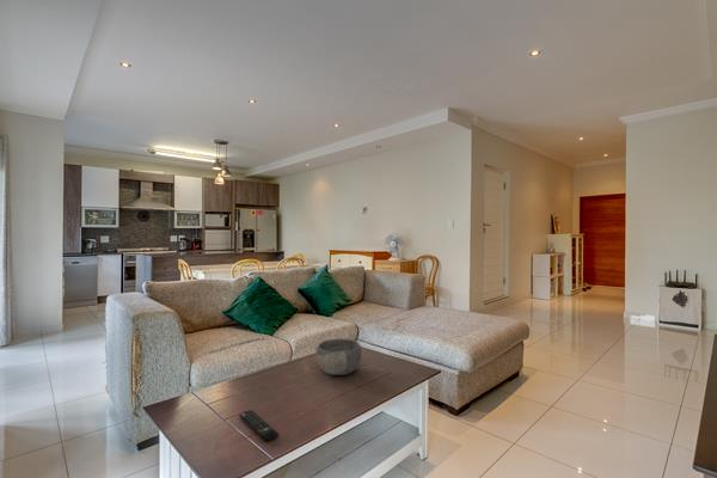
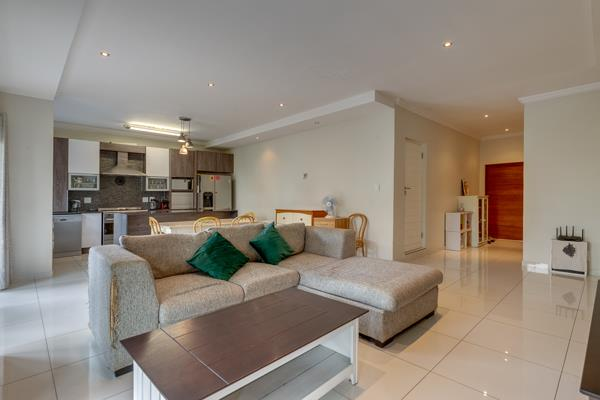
- remote control (257, 424)
- bowl (338, 357)
